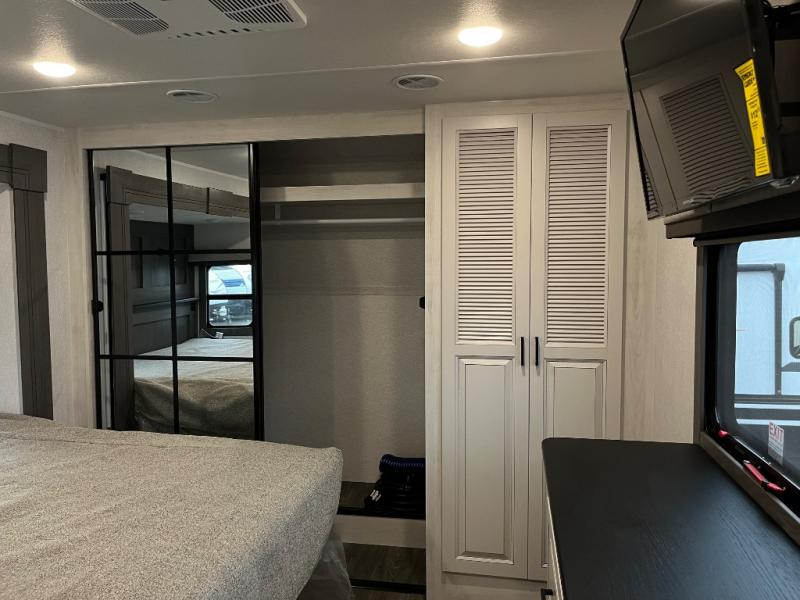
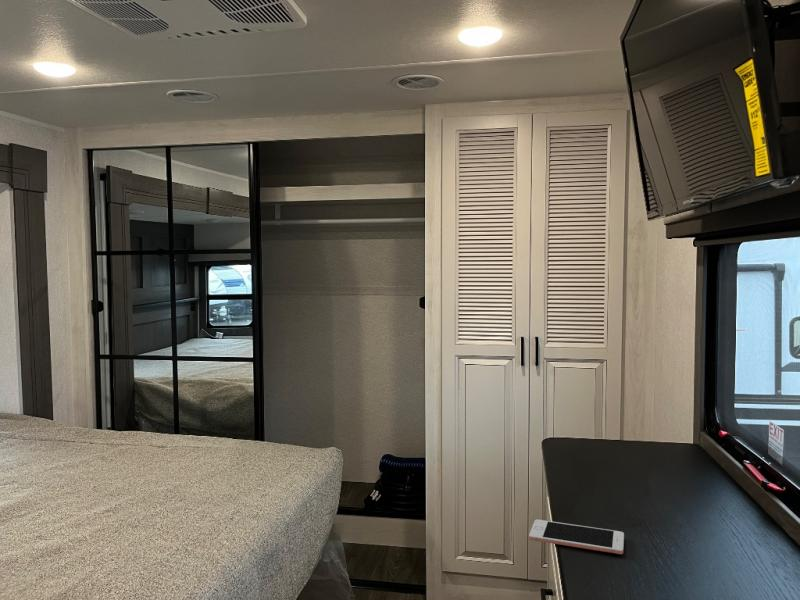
+ cell phone (576, 536)
